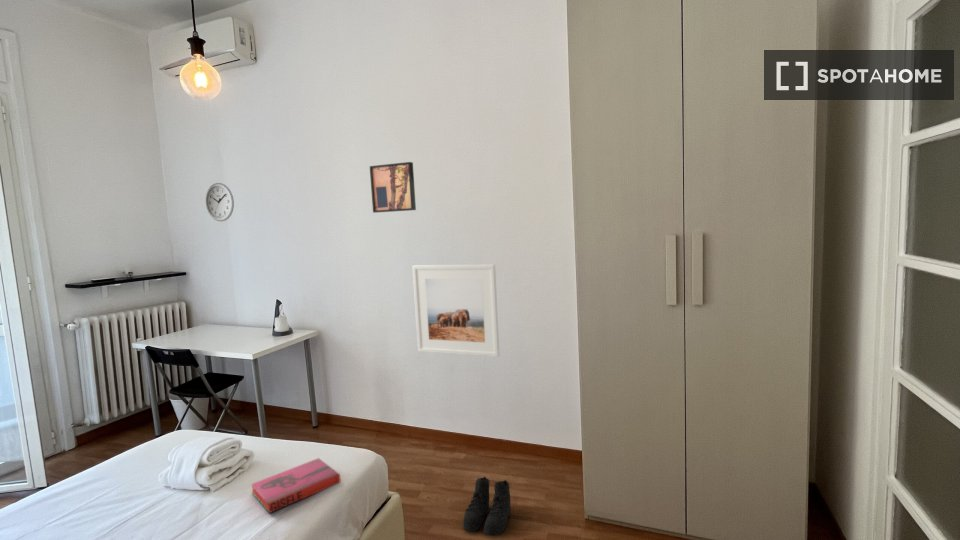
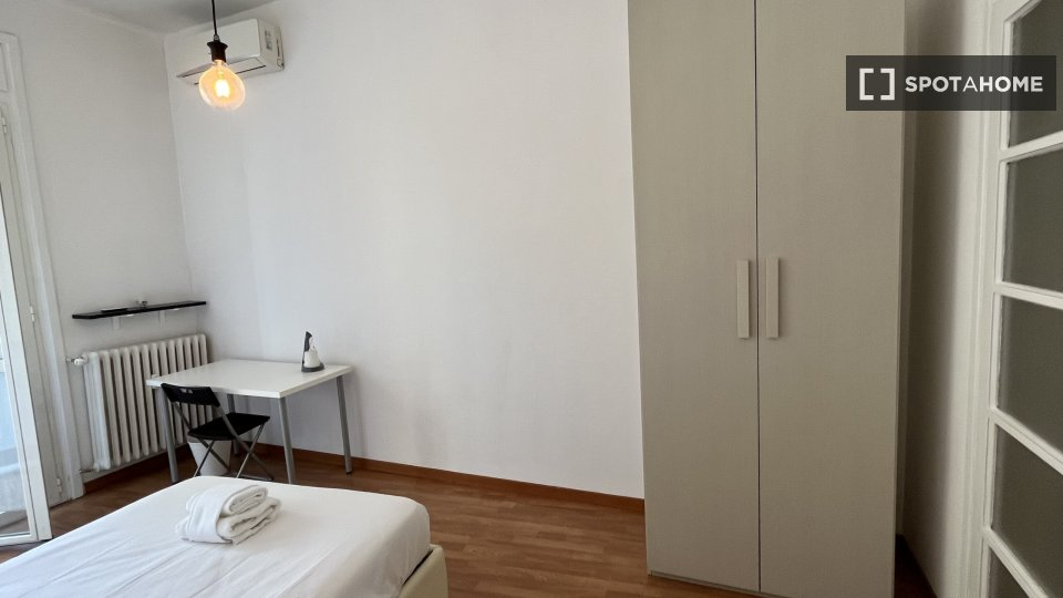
- hardback book (296, 483)
- wall clock (218, 202)
- boots (487, 502)
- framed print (454, 309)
- wall art (392, 187)
